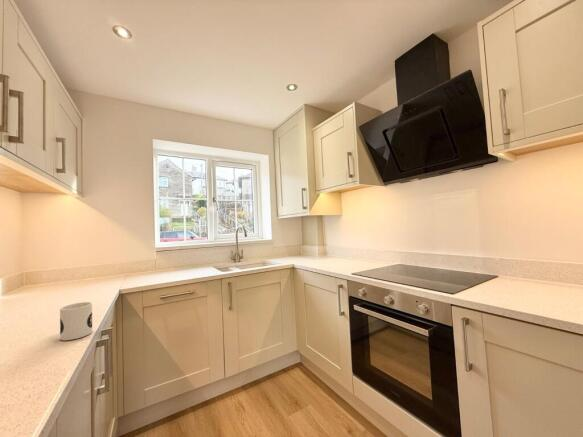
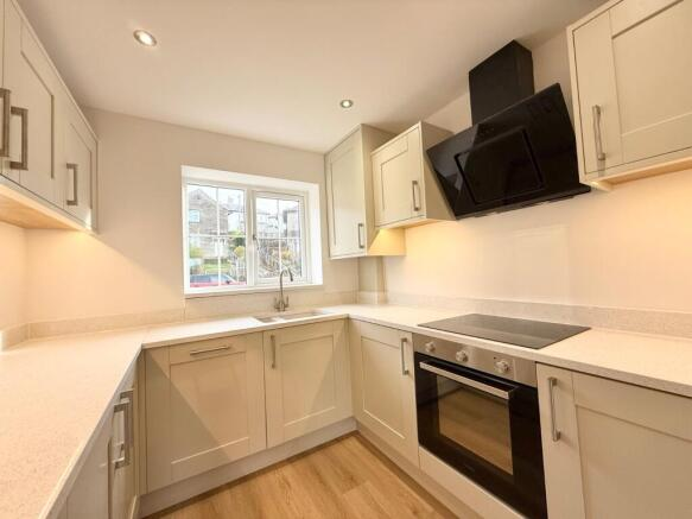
- mug (77, 318)
